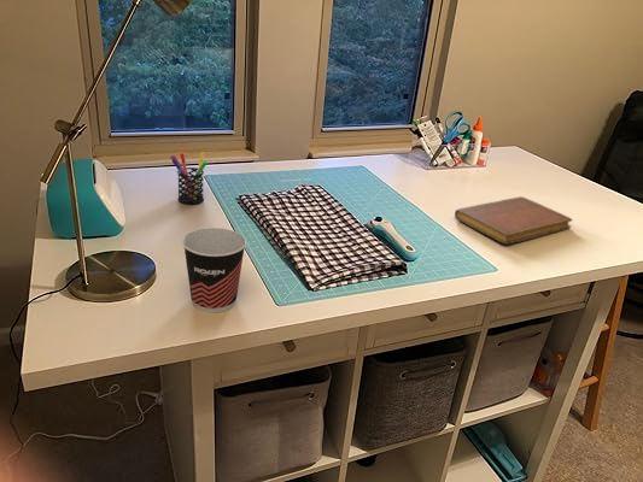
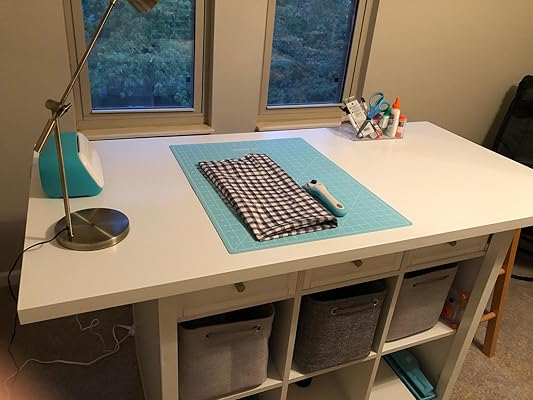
- cup (214, 271)
- pen holder (192, 176)
- notebook (513, 218)
